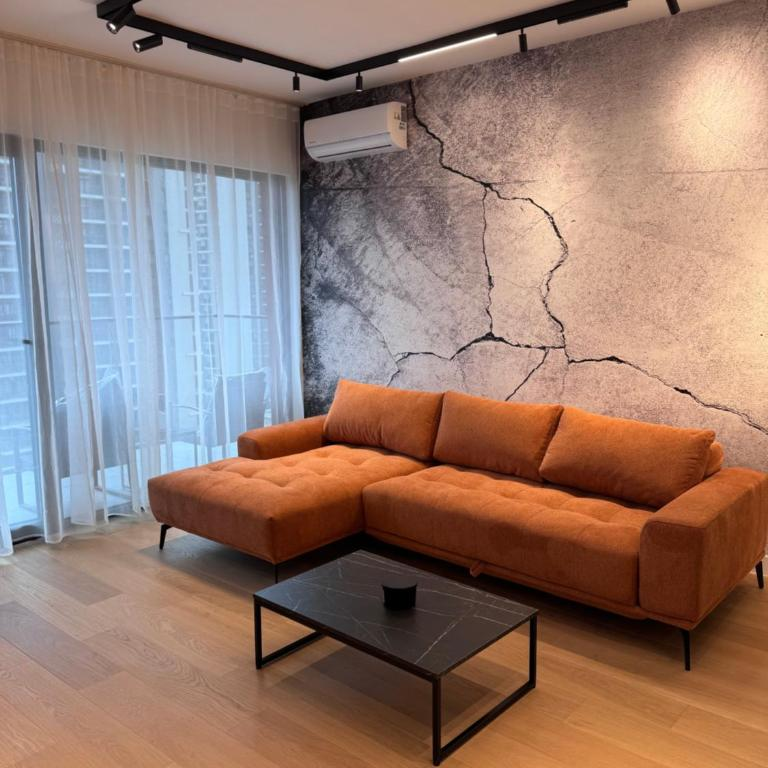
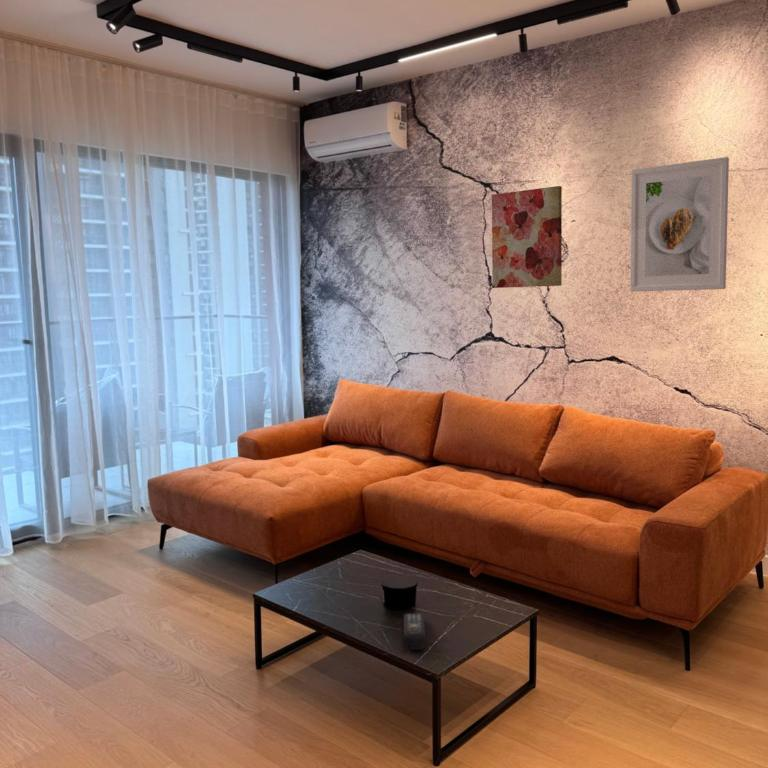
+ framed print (677, 227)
+ wall art (525, 239)
+ remote control (414, 628)
